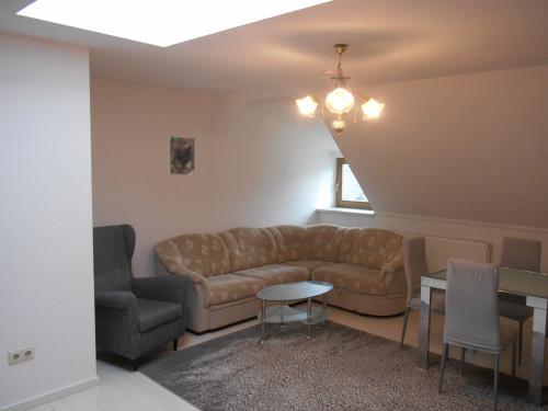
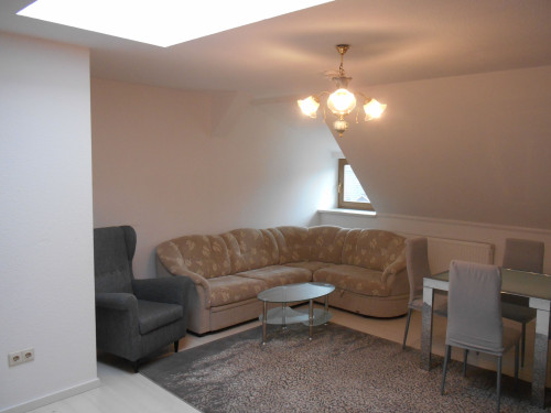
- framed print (181, 156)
